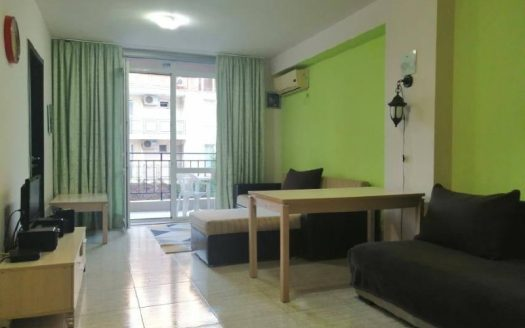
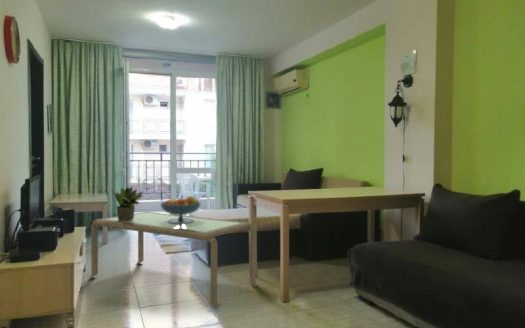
+ potted plant (127, 201)
+ fruit bowl (180, 208)
+ coffee table (175, 236)
